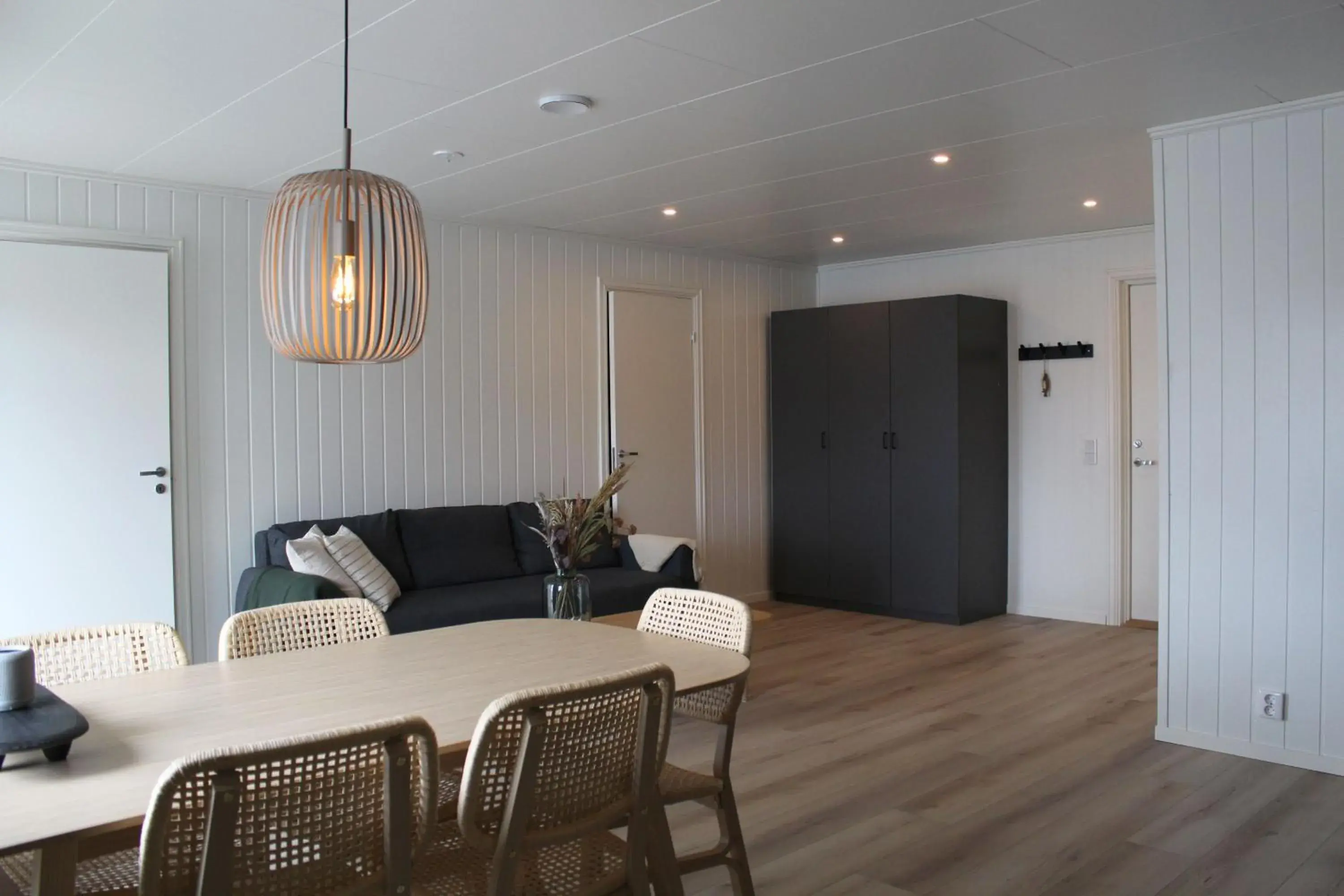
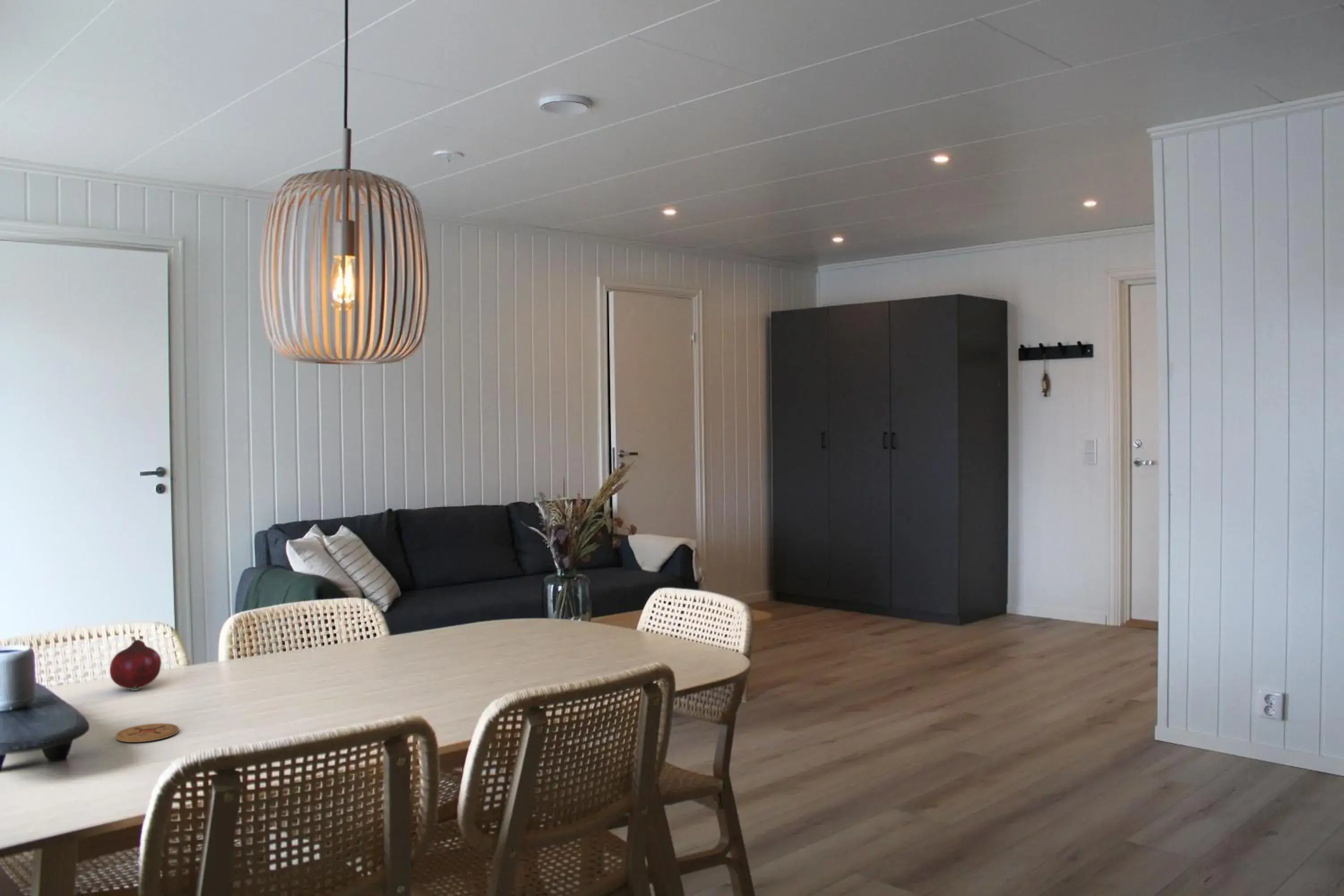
+ fruit (135, 665)
+ coaster (147, 732)
